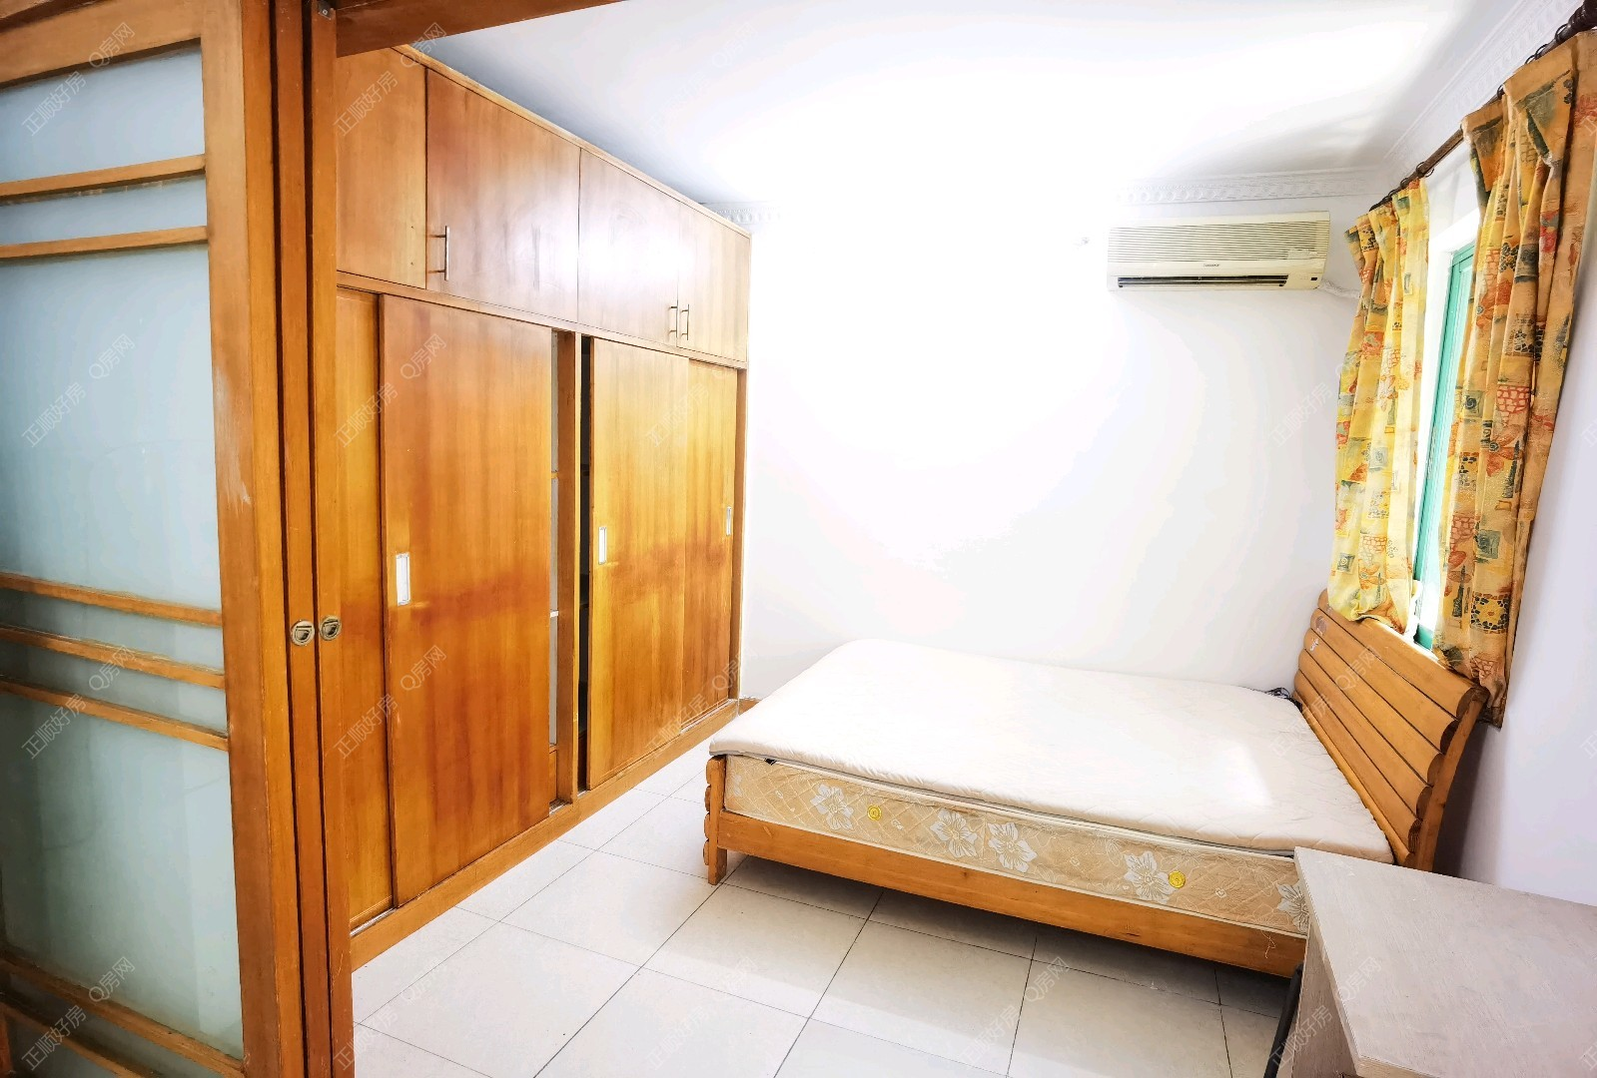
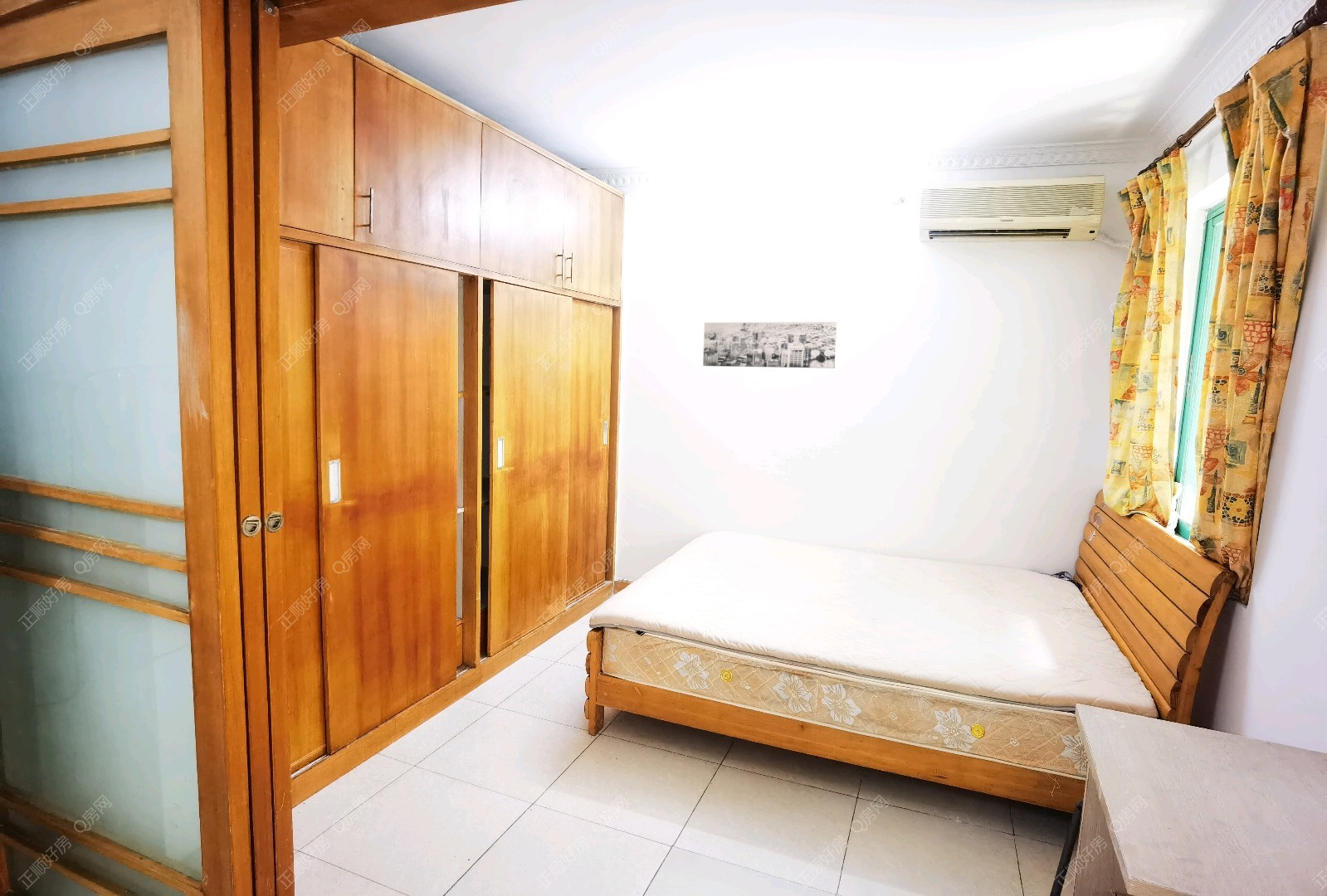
+ wall art (768, 344)
